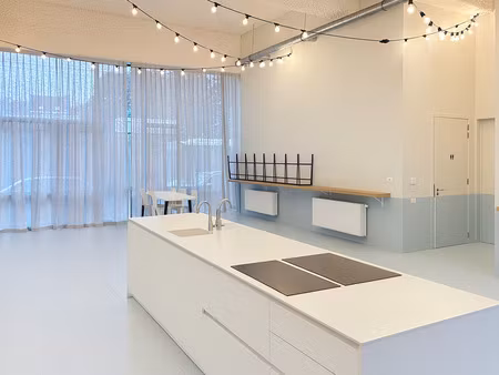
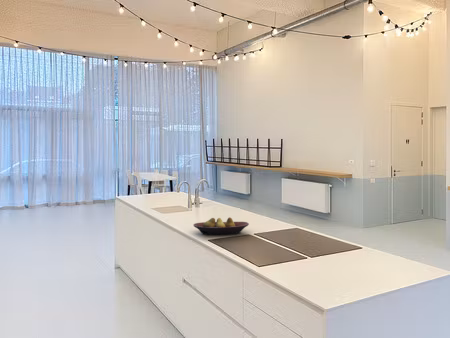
+ fruit bowl (221, 225)
